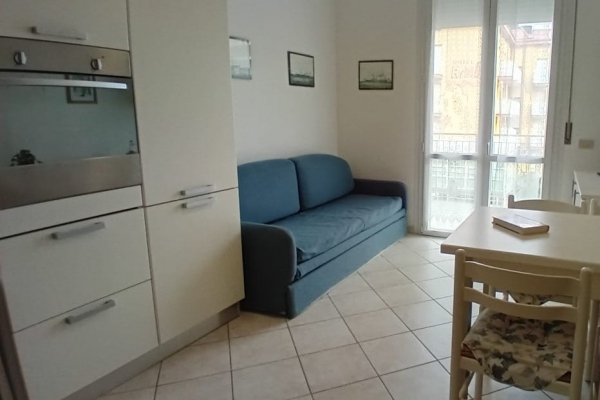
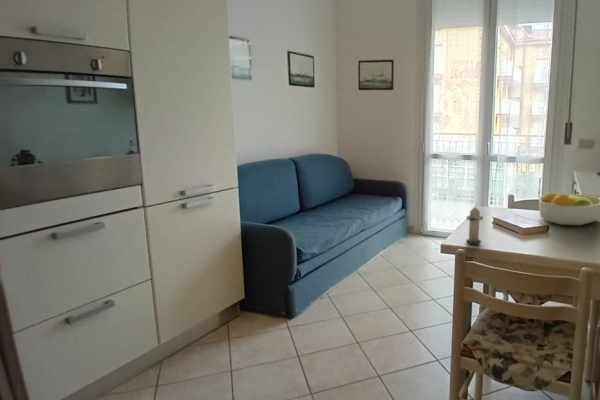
+ fruit bowl (569, 205)
+ candle (474, 224)
